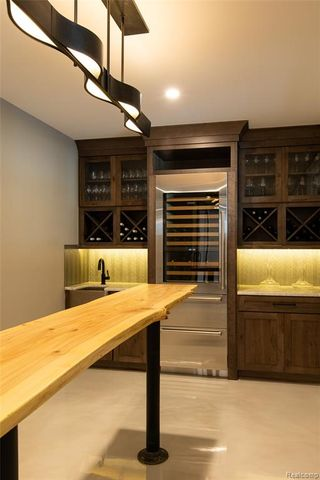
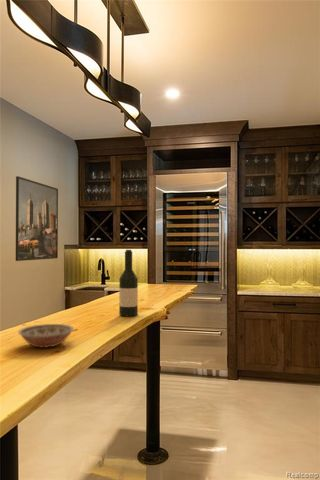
+ bowl (46, 336)
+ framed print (38, 221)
+ wine bottle (128, 282)
